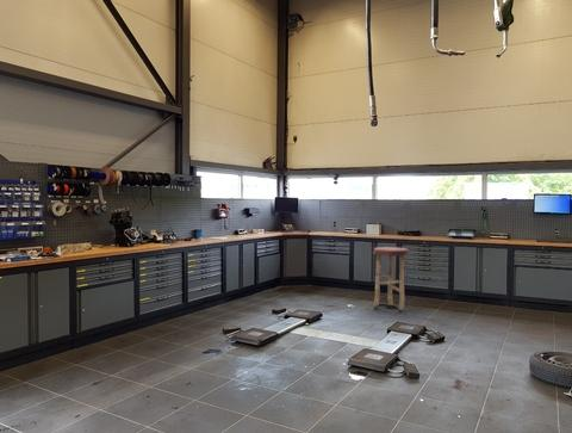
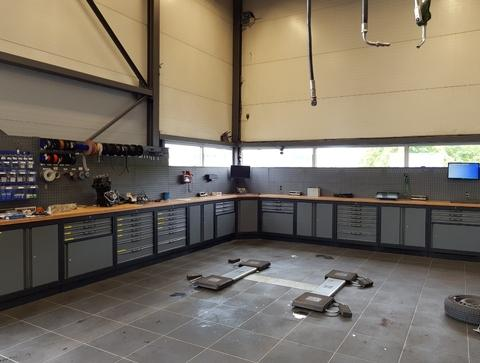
- stool (390, 278)
